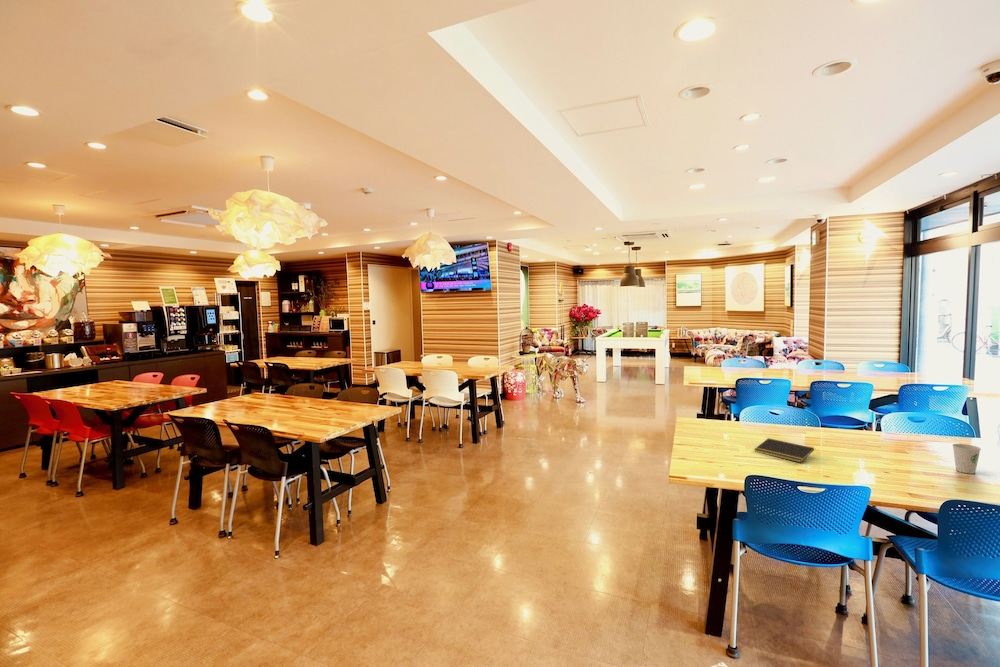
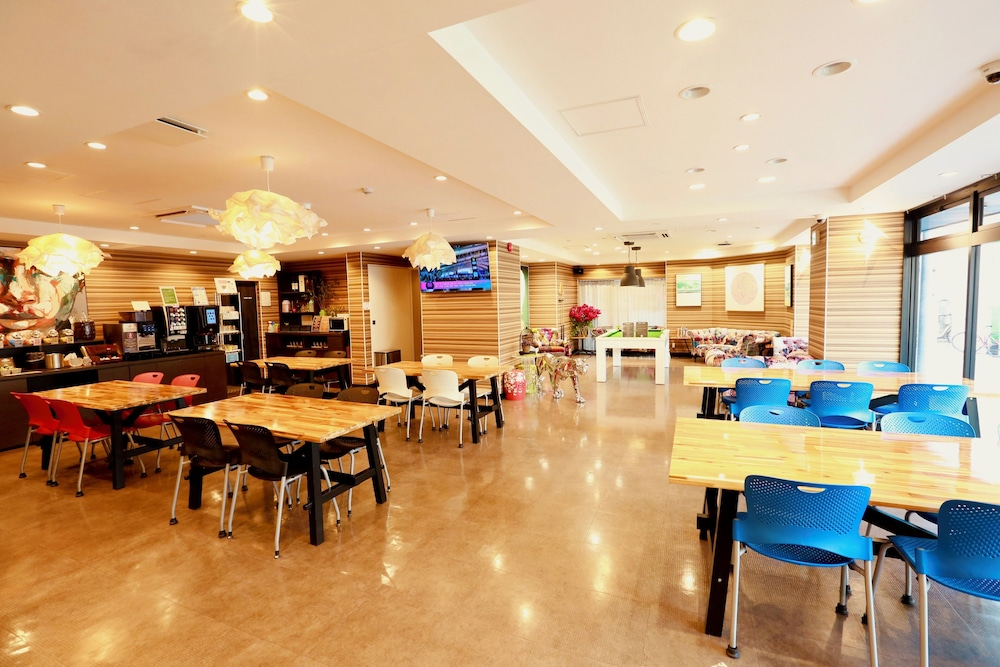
- notepad (783, 449)
- paper cup (965, 458)
